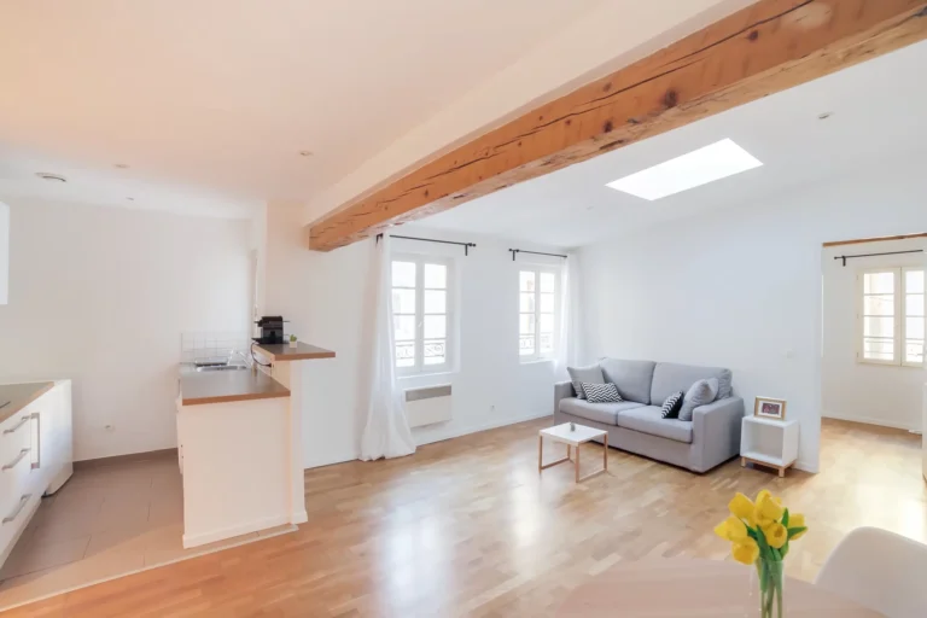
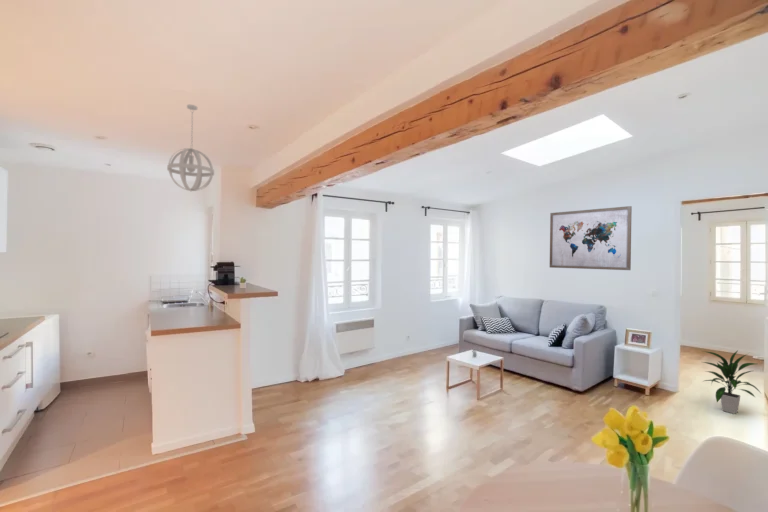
+ wall art (587, 239)
+ pendant light (191, 149)
+ indoor plant (727, 379)
